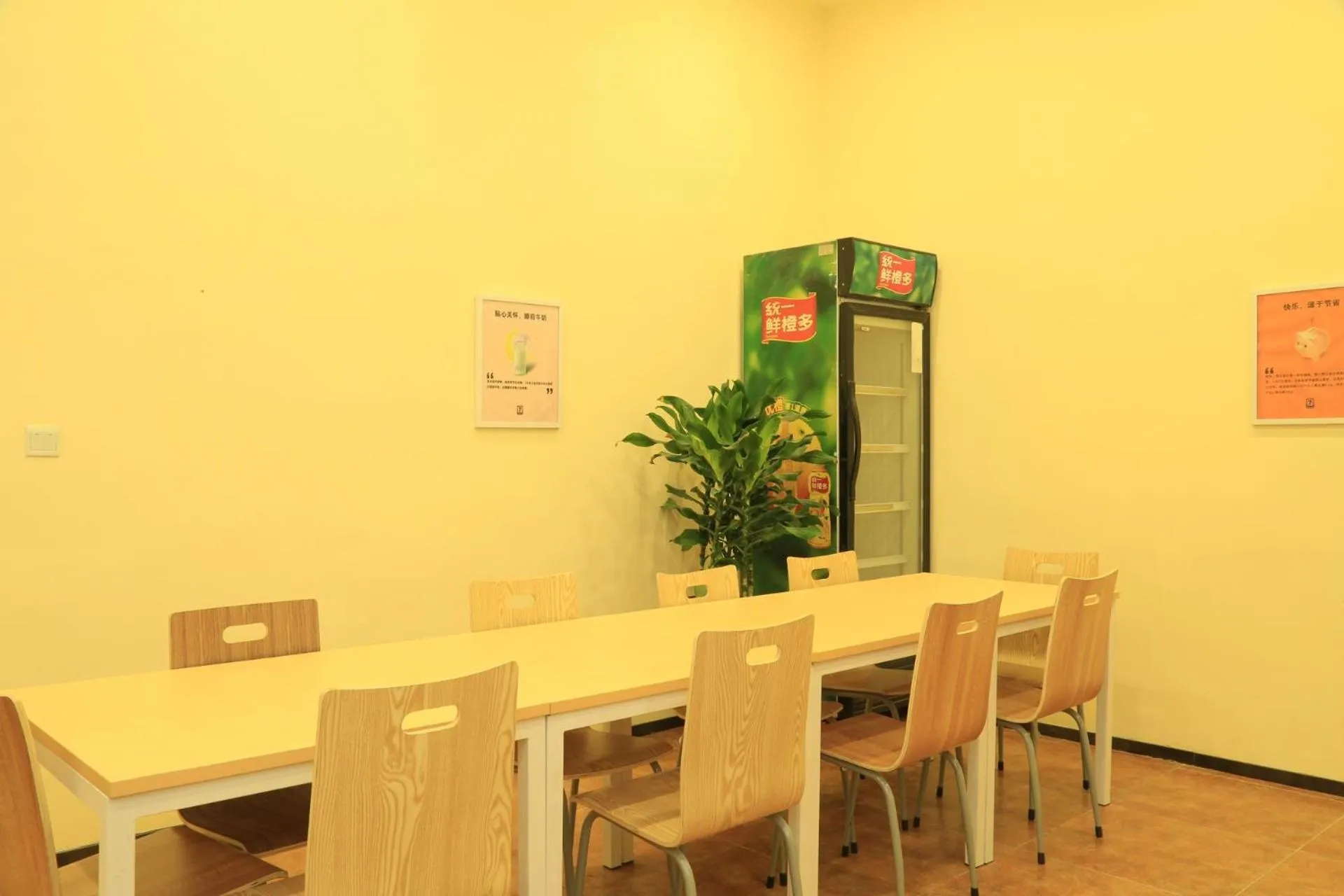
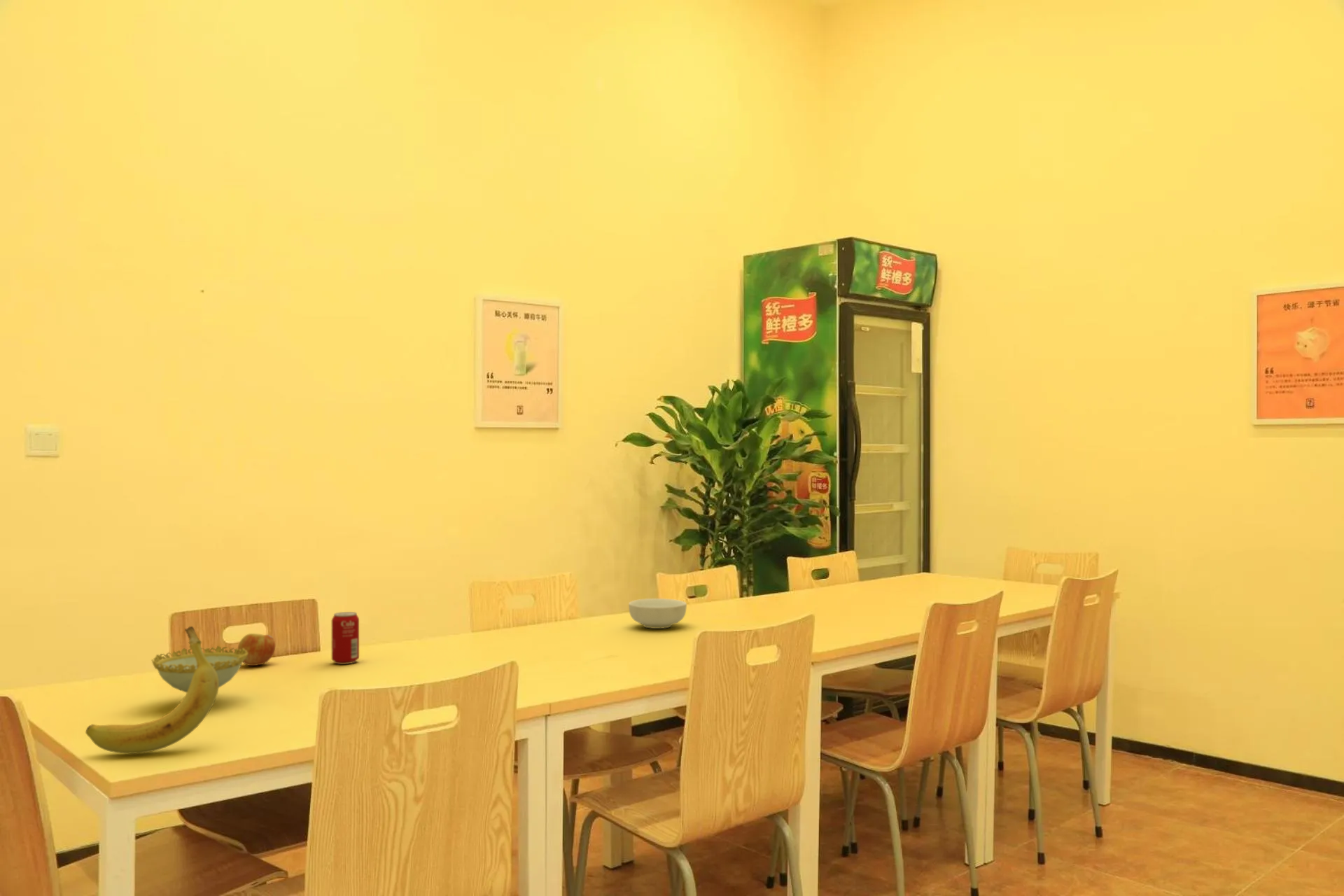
+ decorative bowl (192, 676)
+ cereal bowl (657, 614)
+ banana (174, 708)
+ beverage can (345, 637)
+ apple (256, 648)
